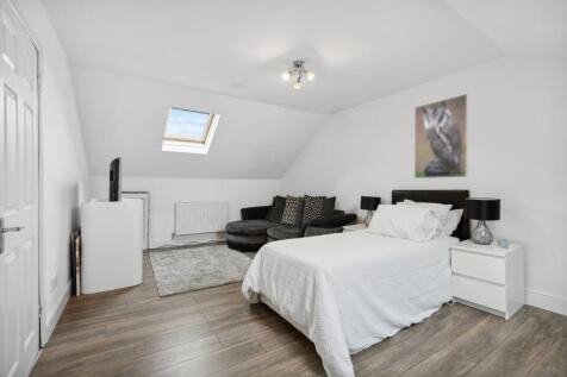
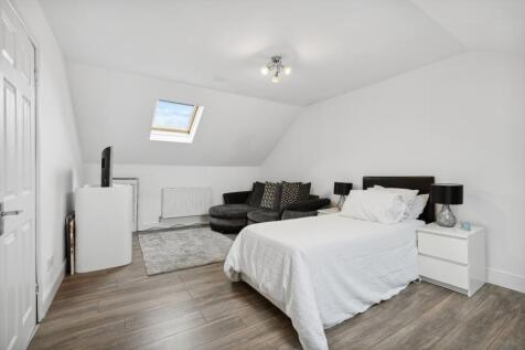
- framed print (438, 139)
